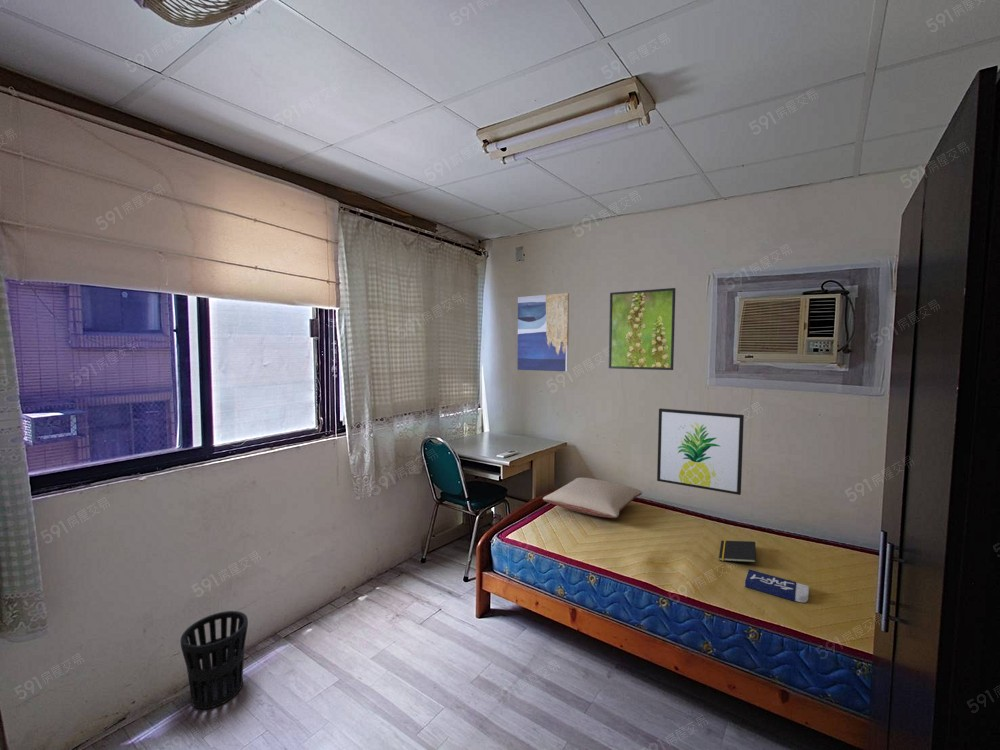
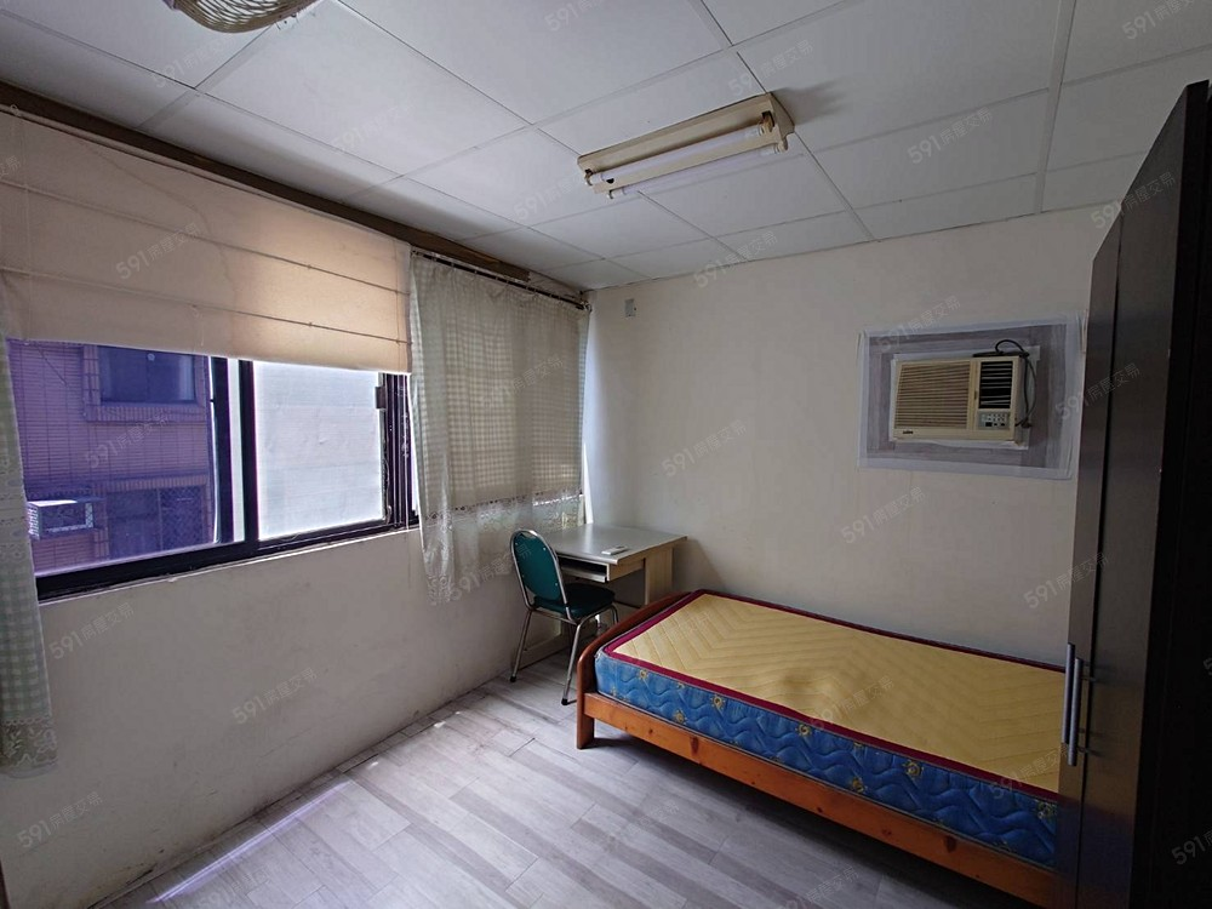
- wall art (542, 333)
- book (776, 586)
- wastebasket (216, 659)
- wall art (698, 449)
- pillow (593, 495)
- notepad (737, 550)
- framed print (640, 330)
